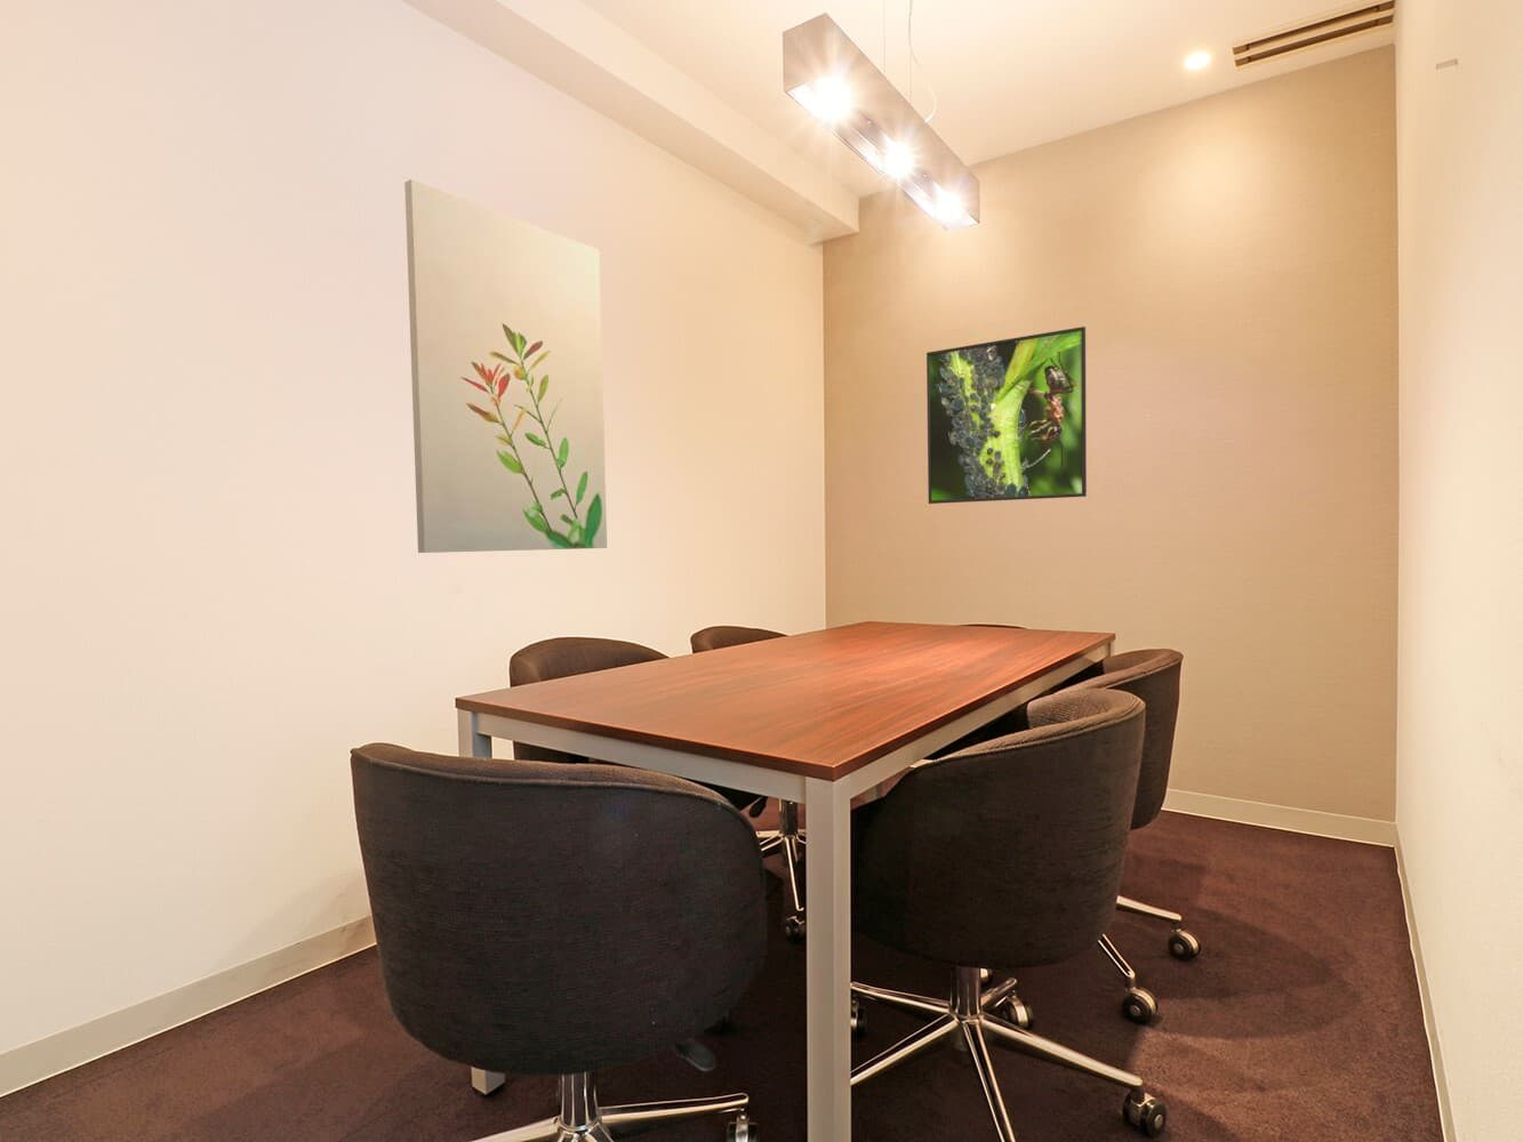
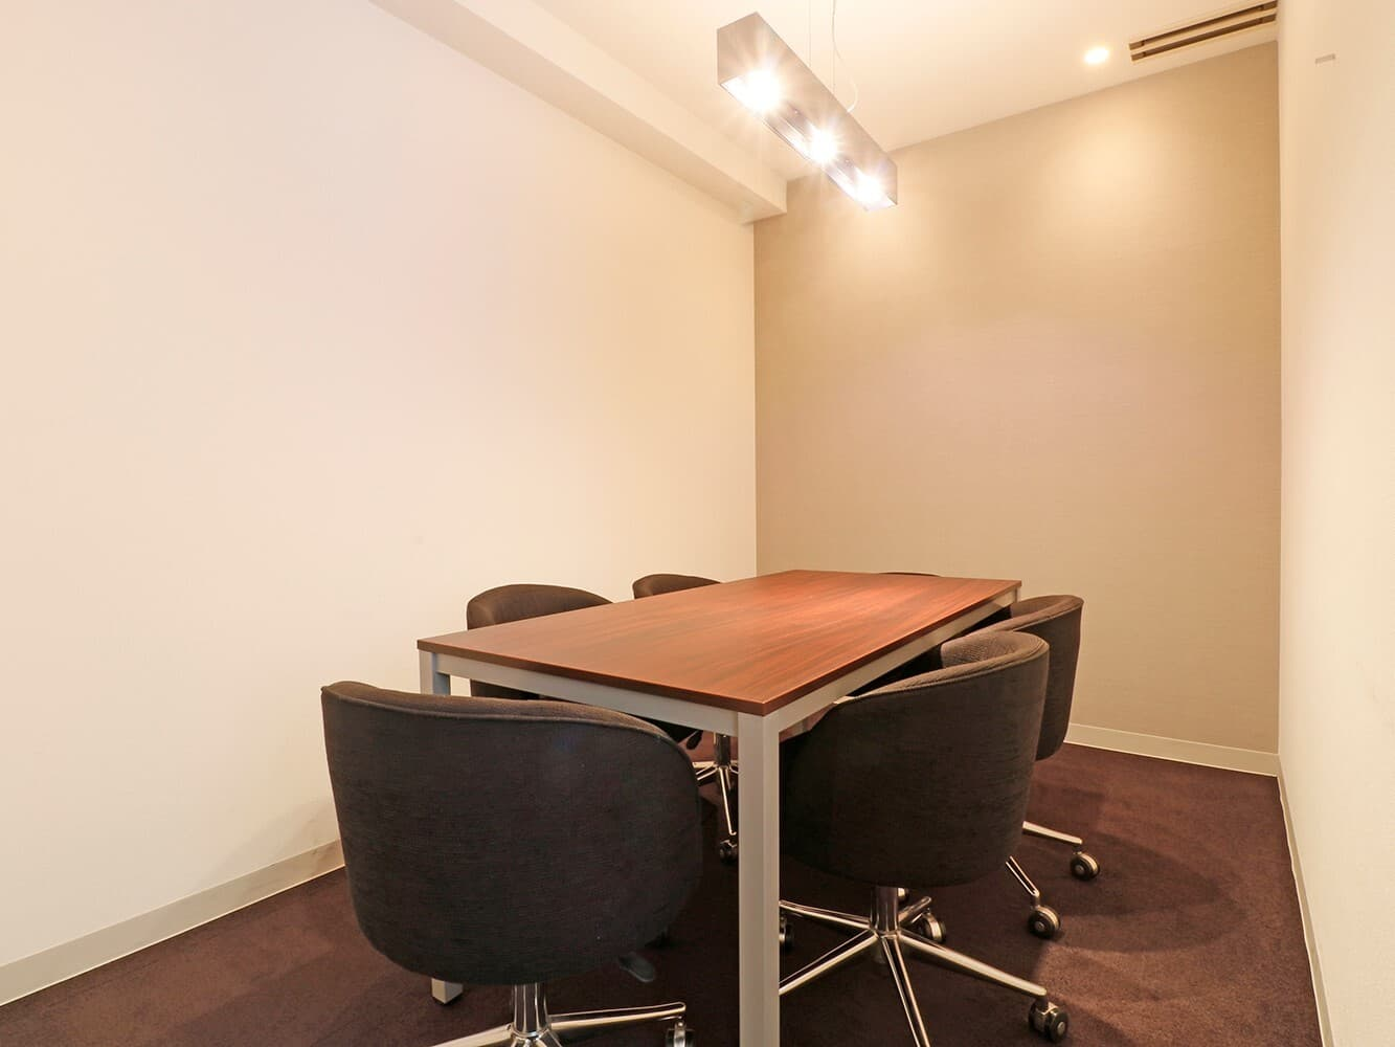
- wall art (517, 386)
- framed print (1002, 420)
